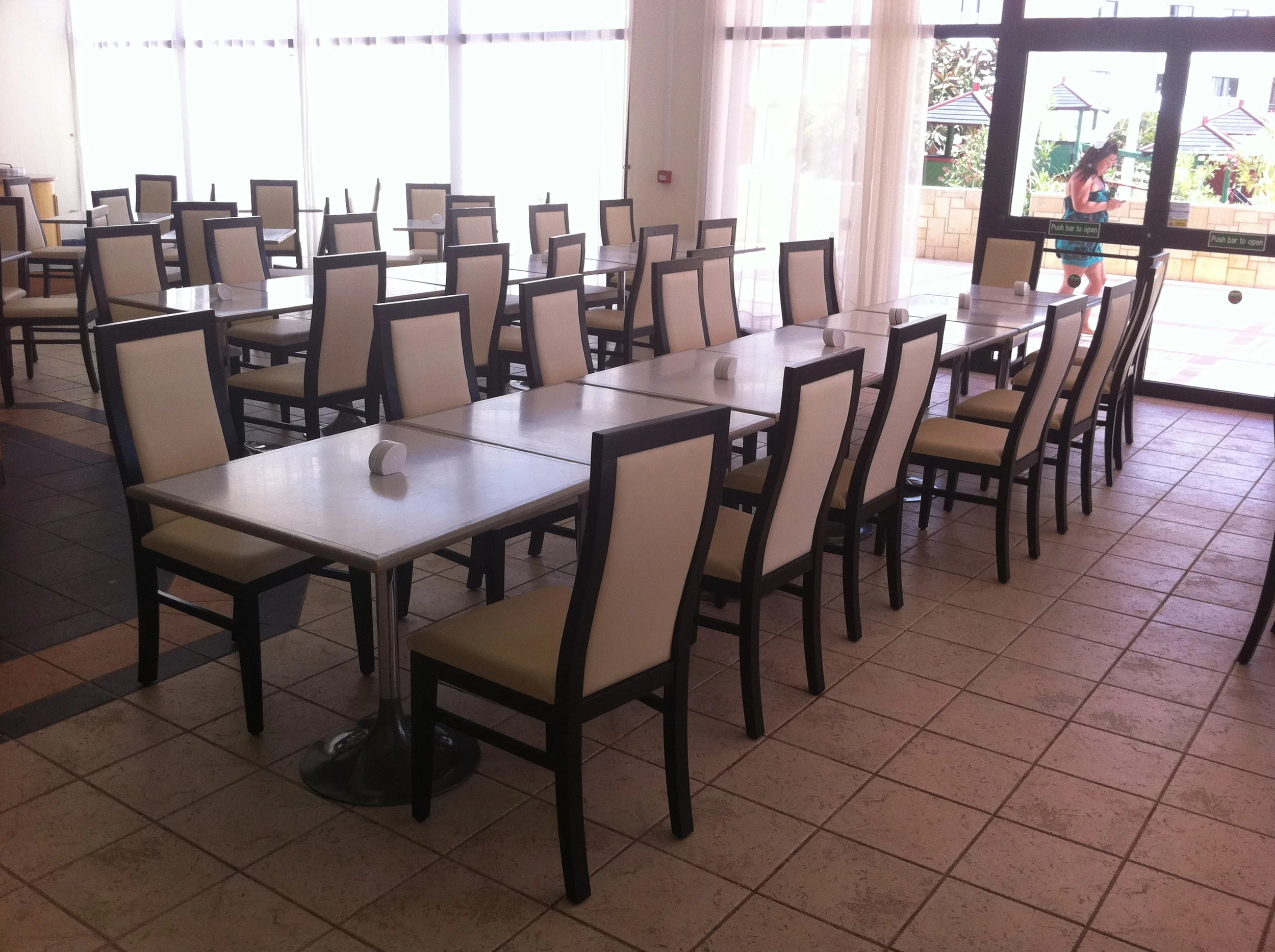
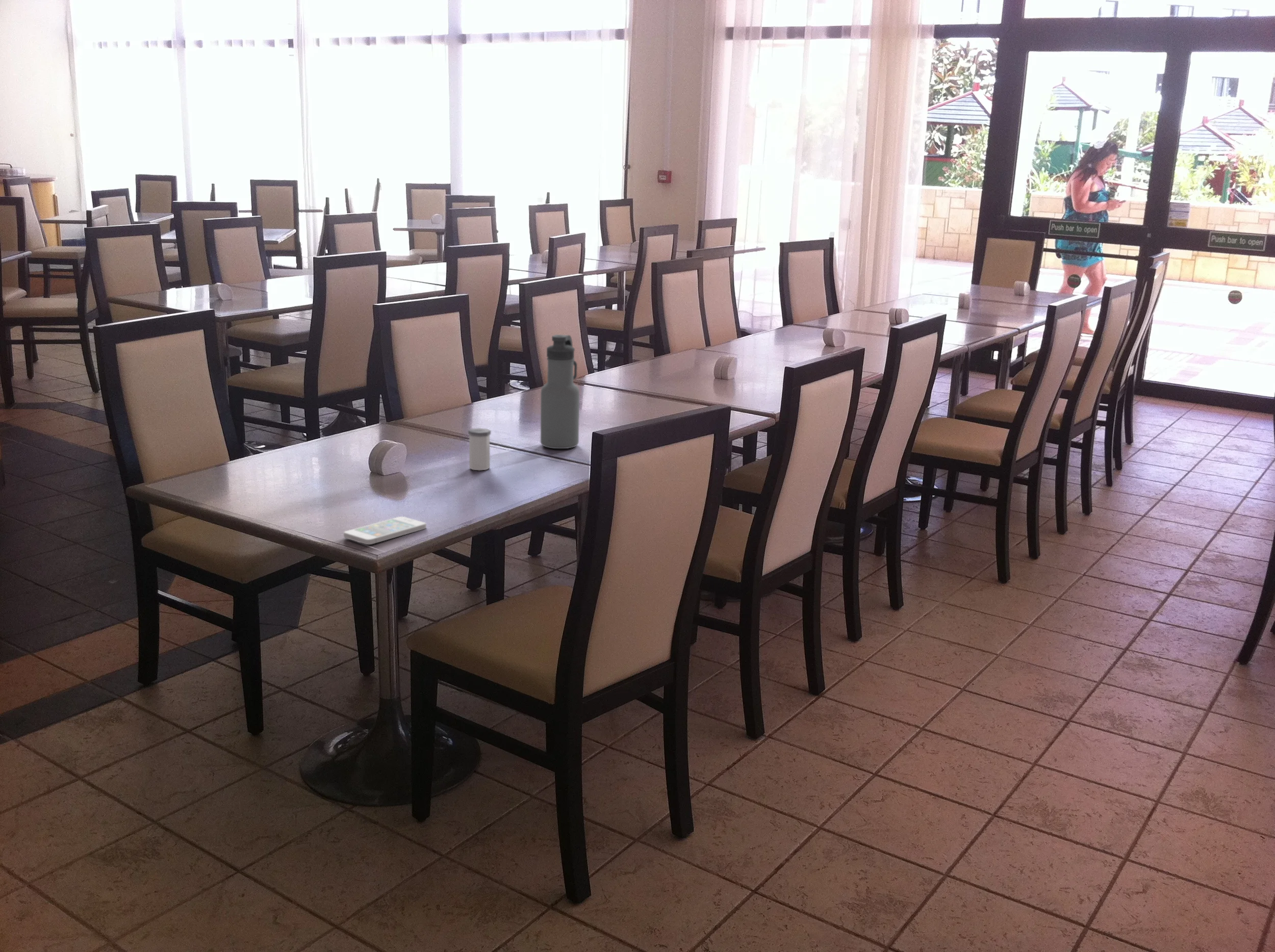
+ salt shaker (479, 449)
+ smartphone (386, 530)
+ water bottle (560, 391)
